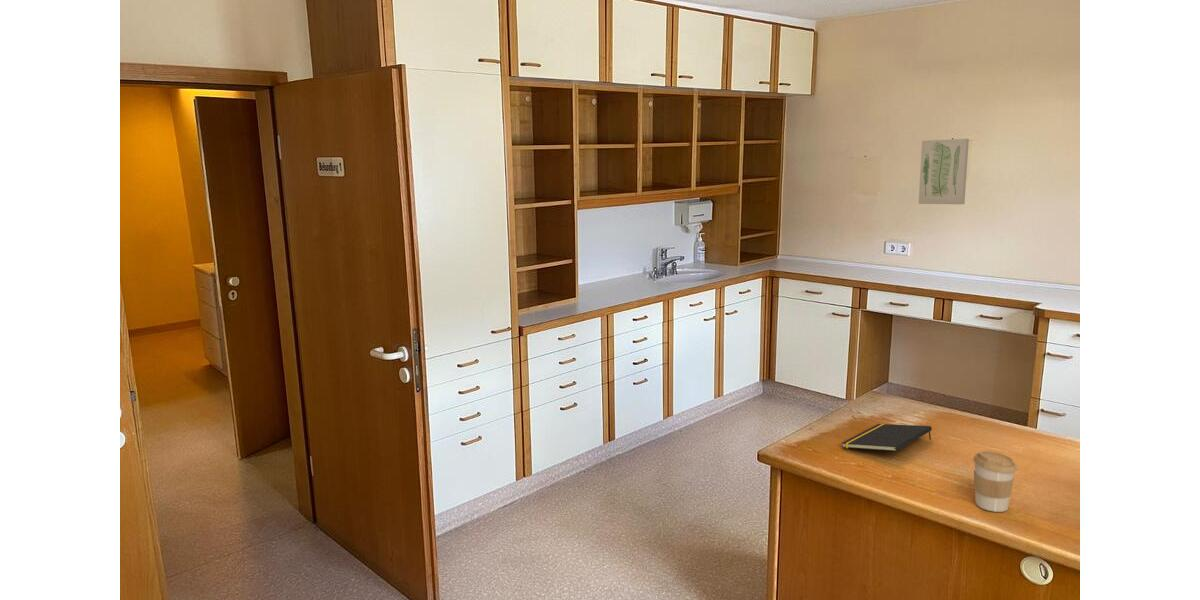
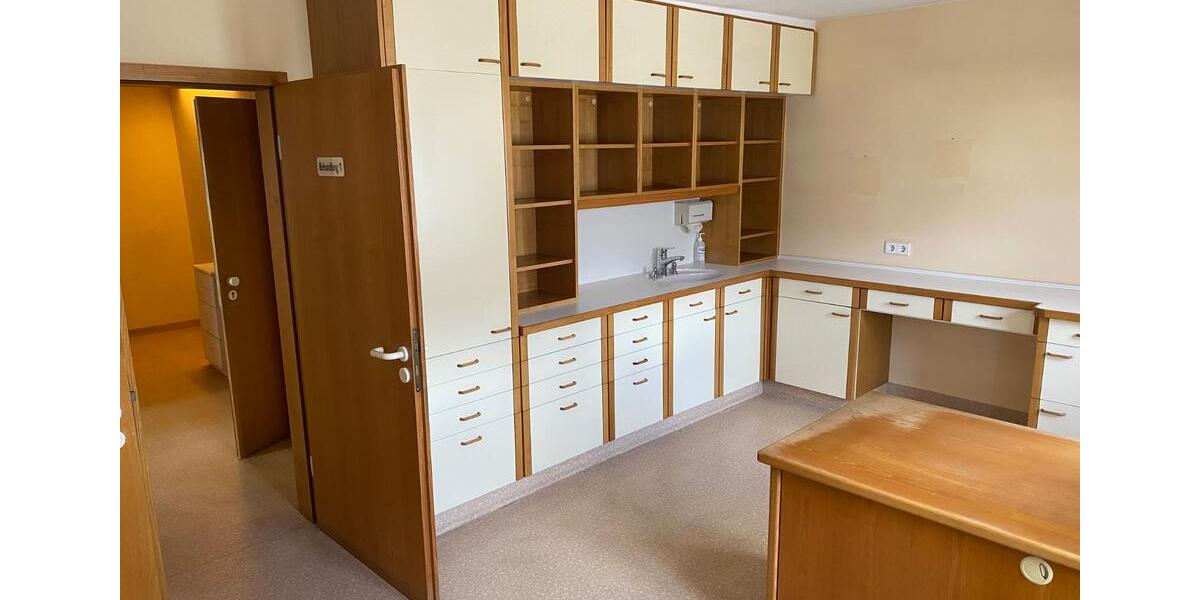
- coffee cup (993, 480)
- notepad (886, 436)
- wall art (943, 172)
